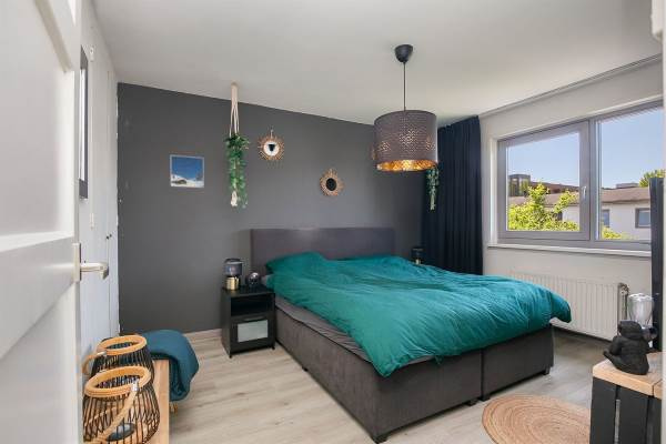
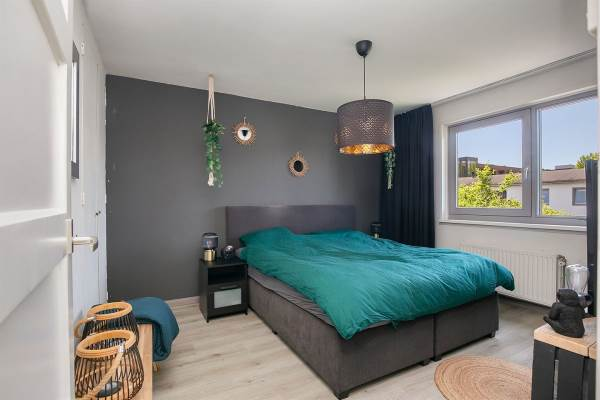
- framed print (186, 171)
